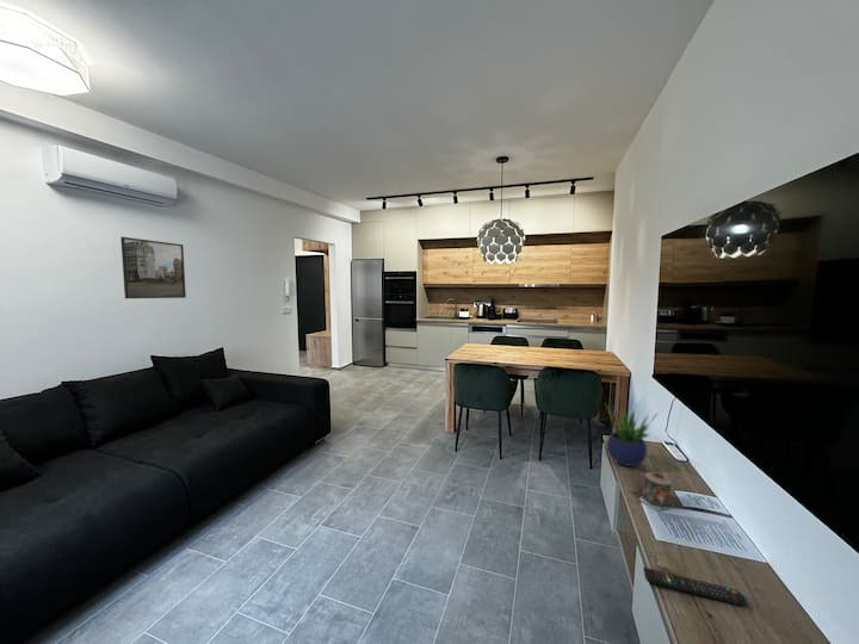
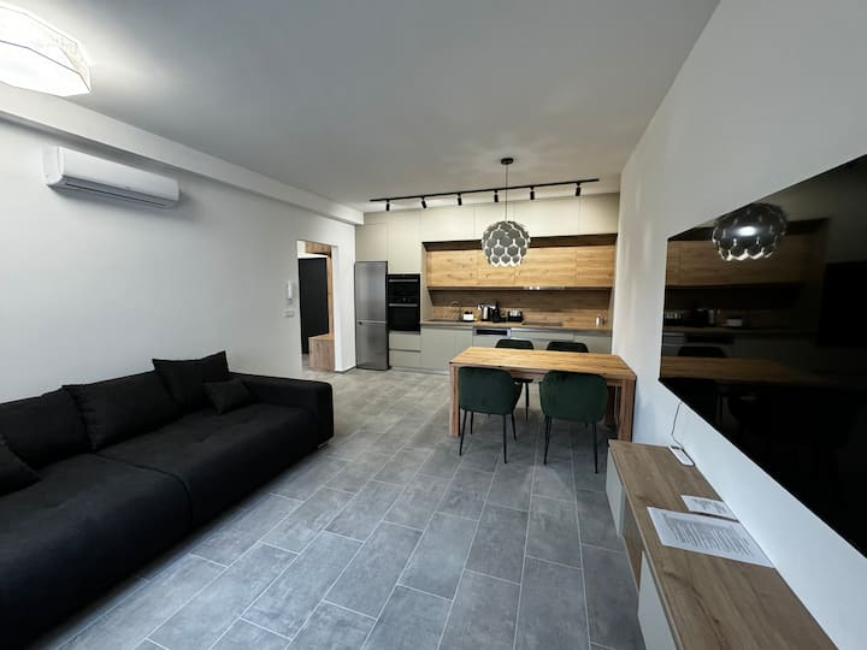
- candle (656, 489)
- potted plant (630, 434)
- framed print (155, 270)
- remote control (692, 586)
